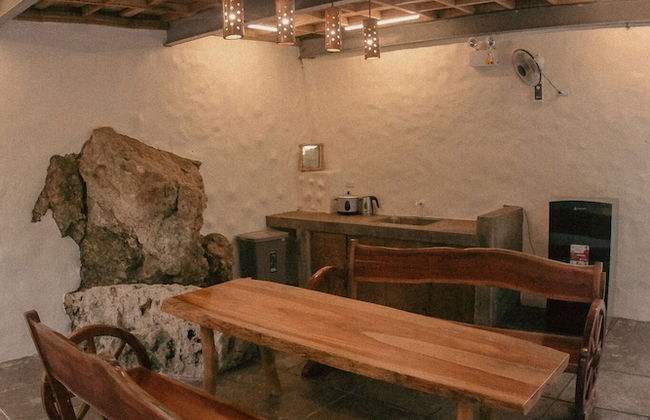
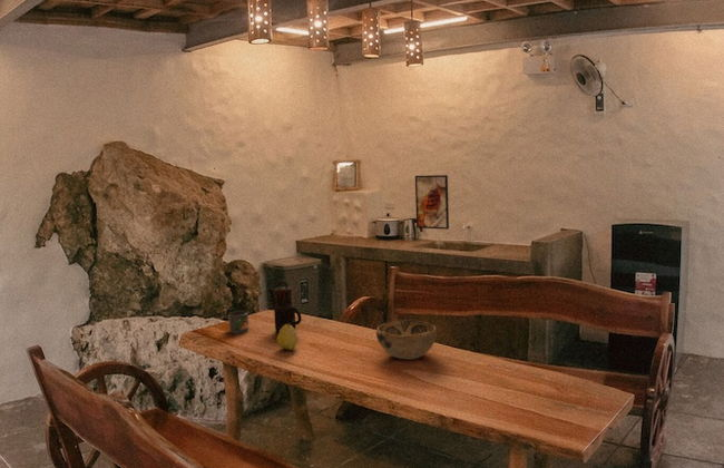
+ fruit (286, 335)
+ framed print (431, 202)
+ mug (236, 321)
+ decorative bowl (407, 342)
+ teapot (284, 305)
